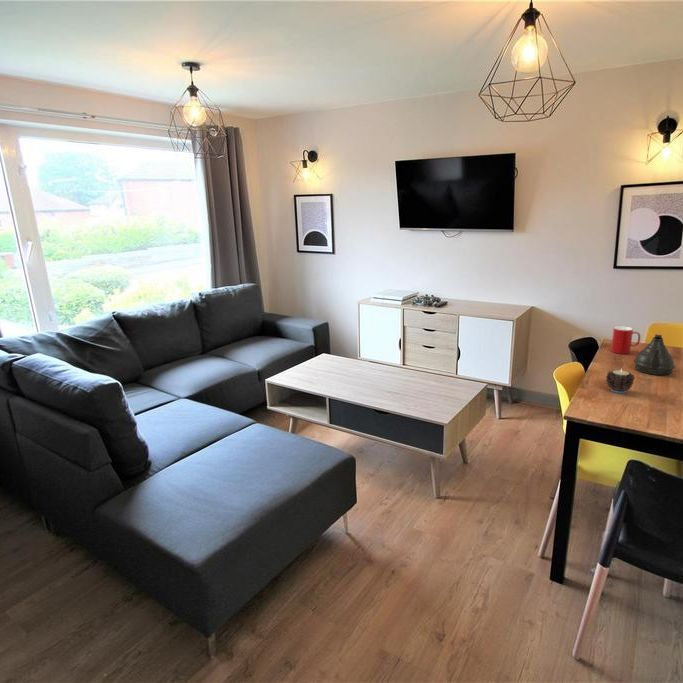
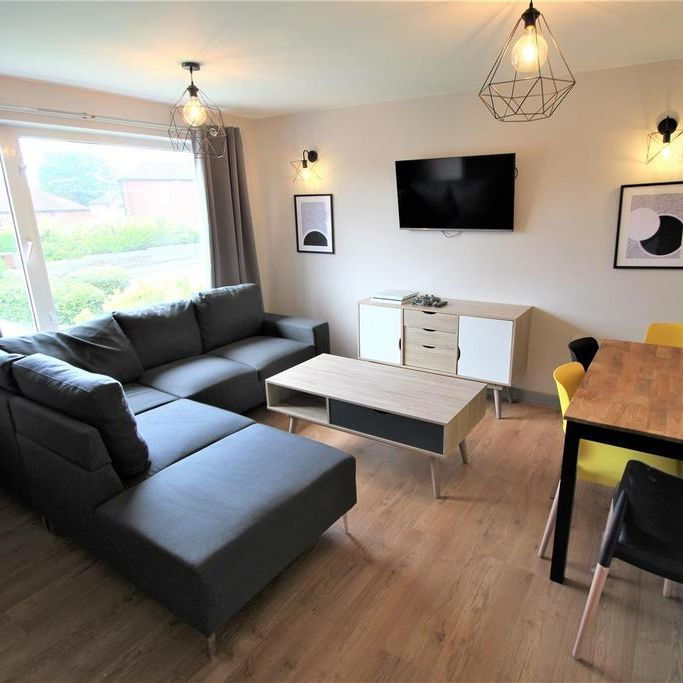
- cup (625, 340)
- candle (619, 379)
- teapot (654, 355)
